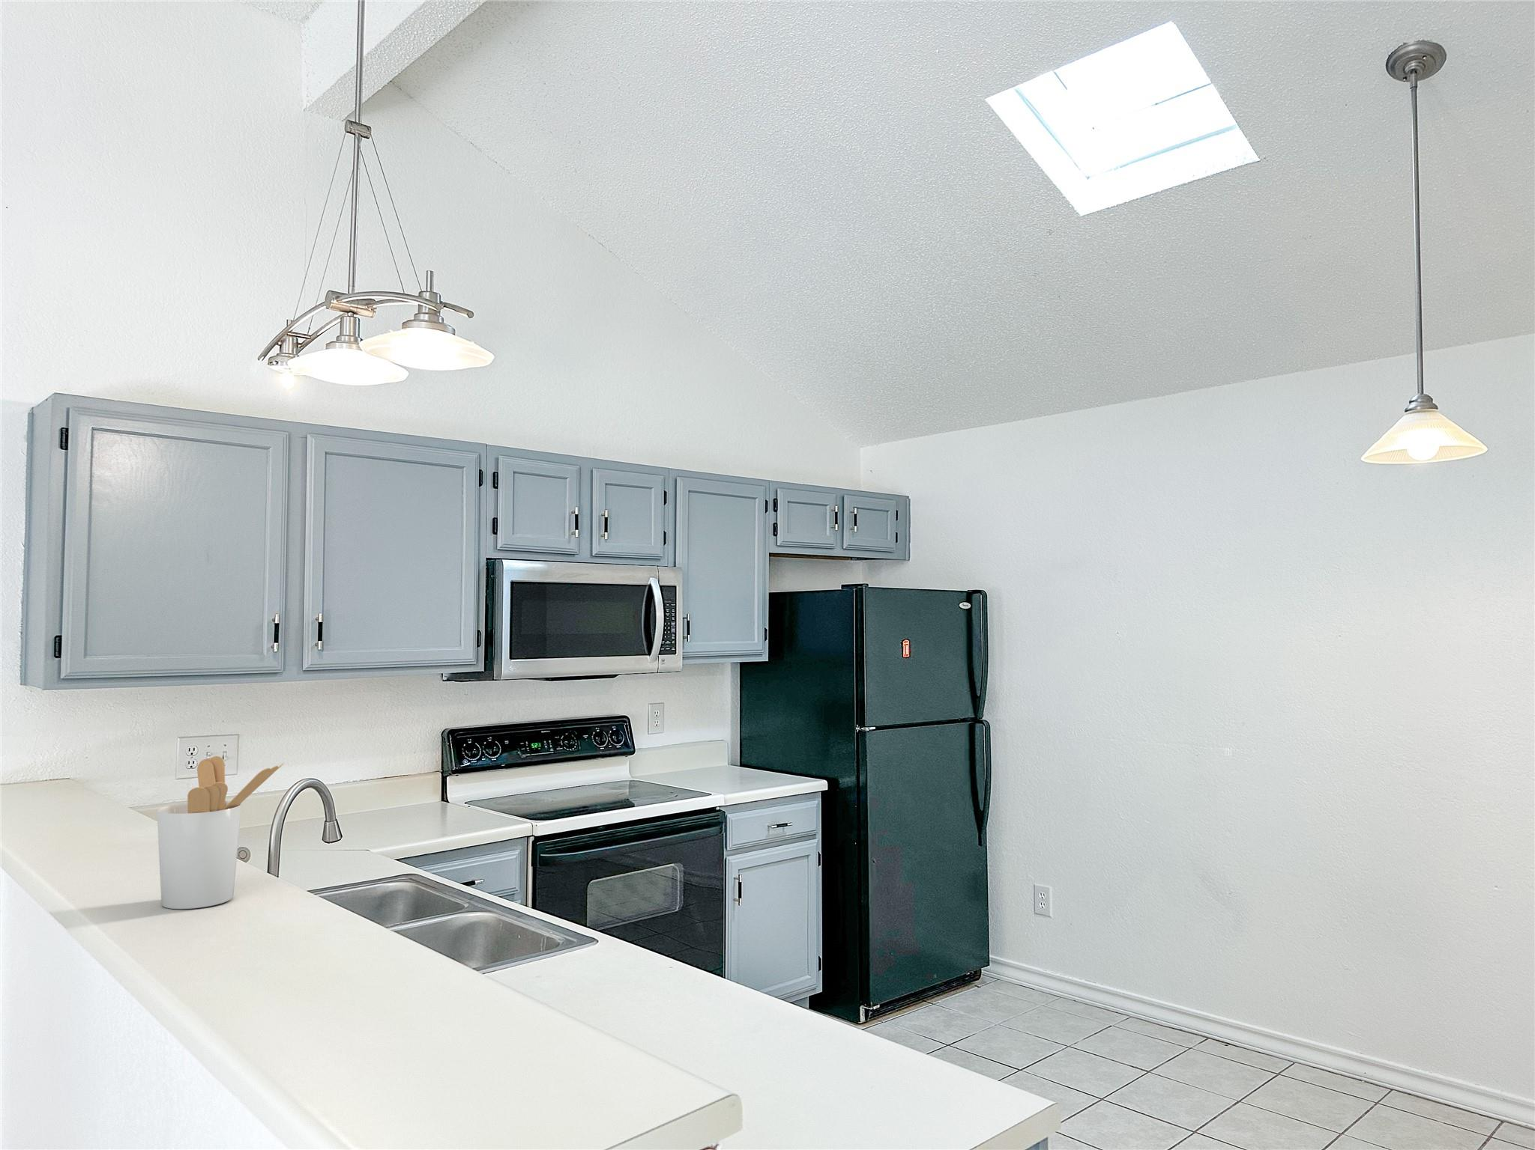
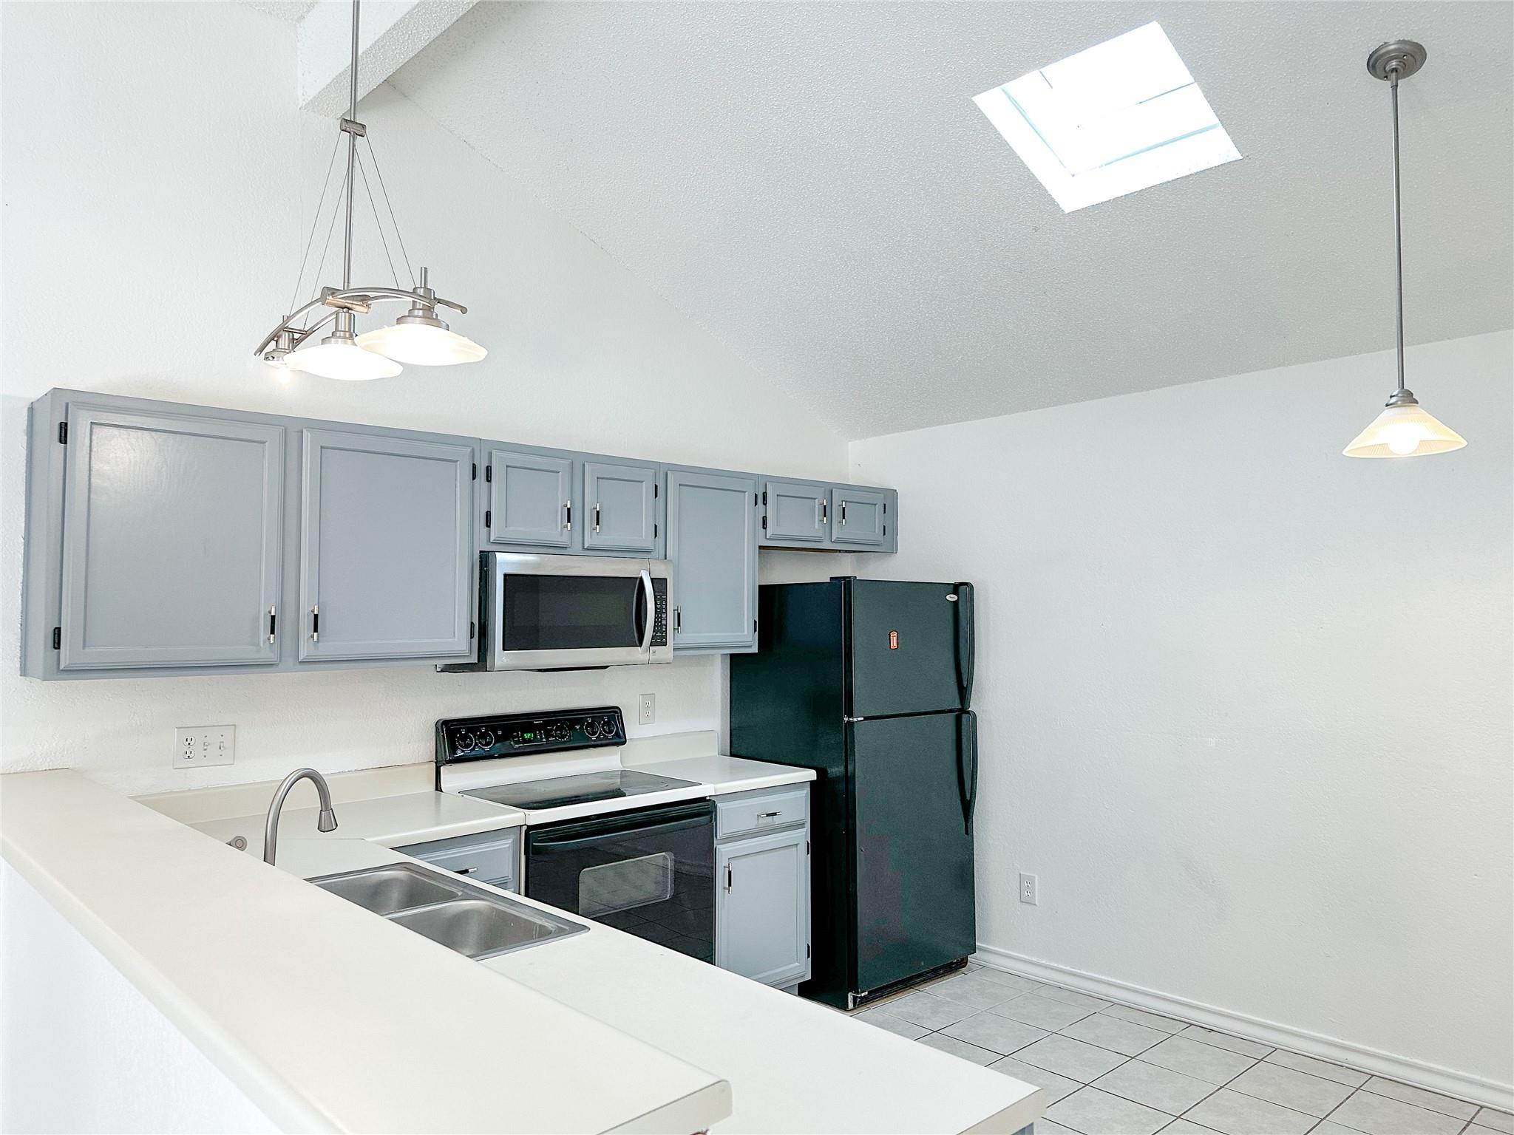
- utensil holder (221, 830)
